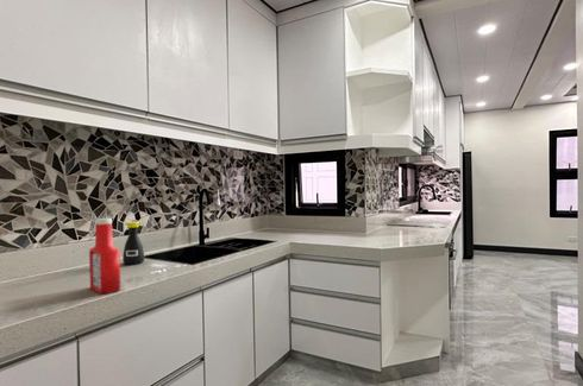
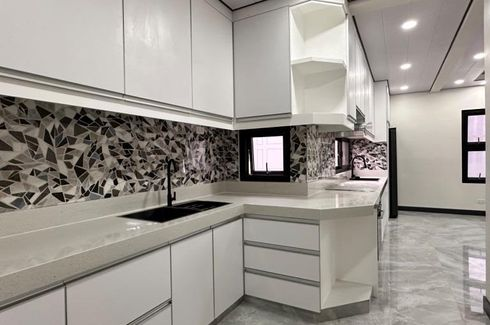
- soap bottle (104, 253)
- bottle (133, 242)
